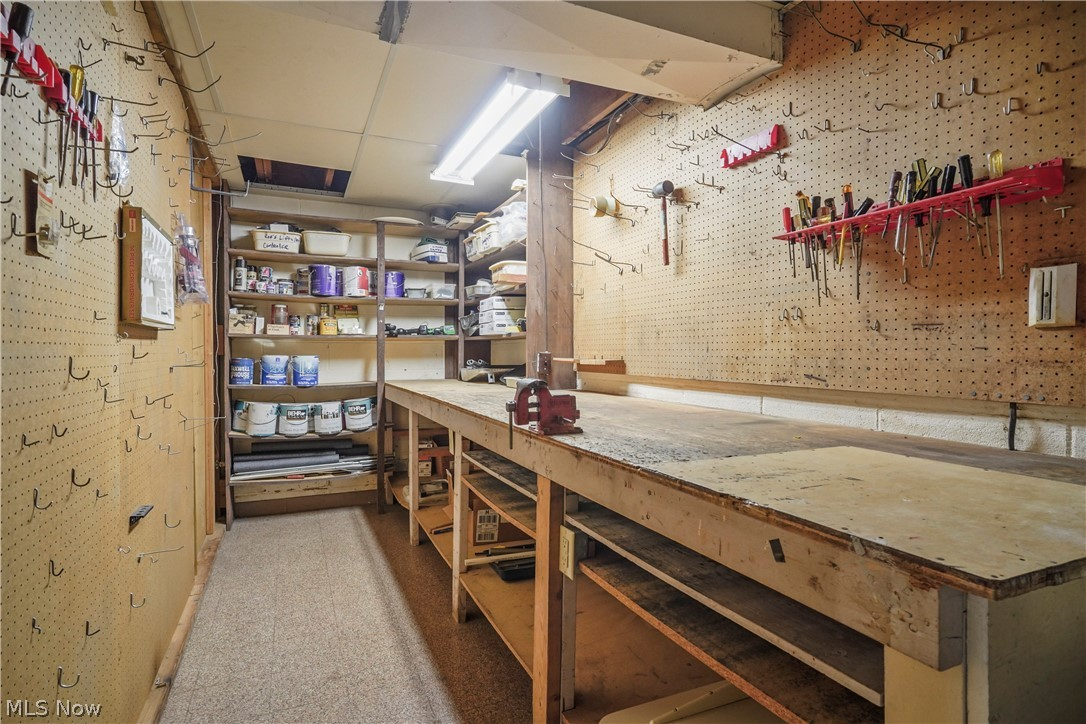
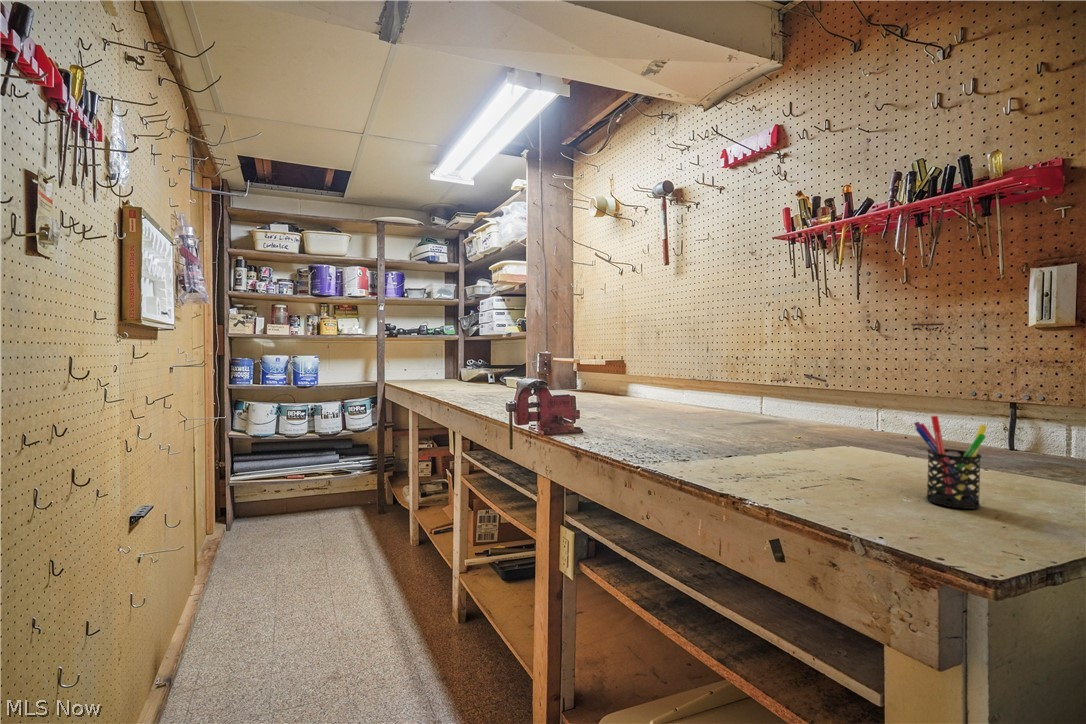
+ pen holder (955, 460)
